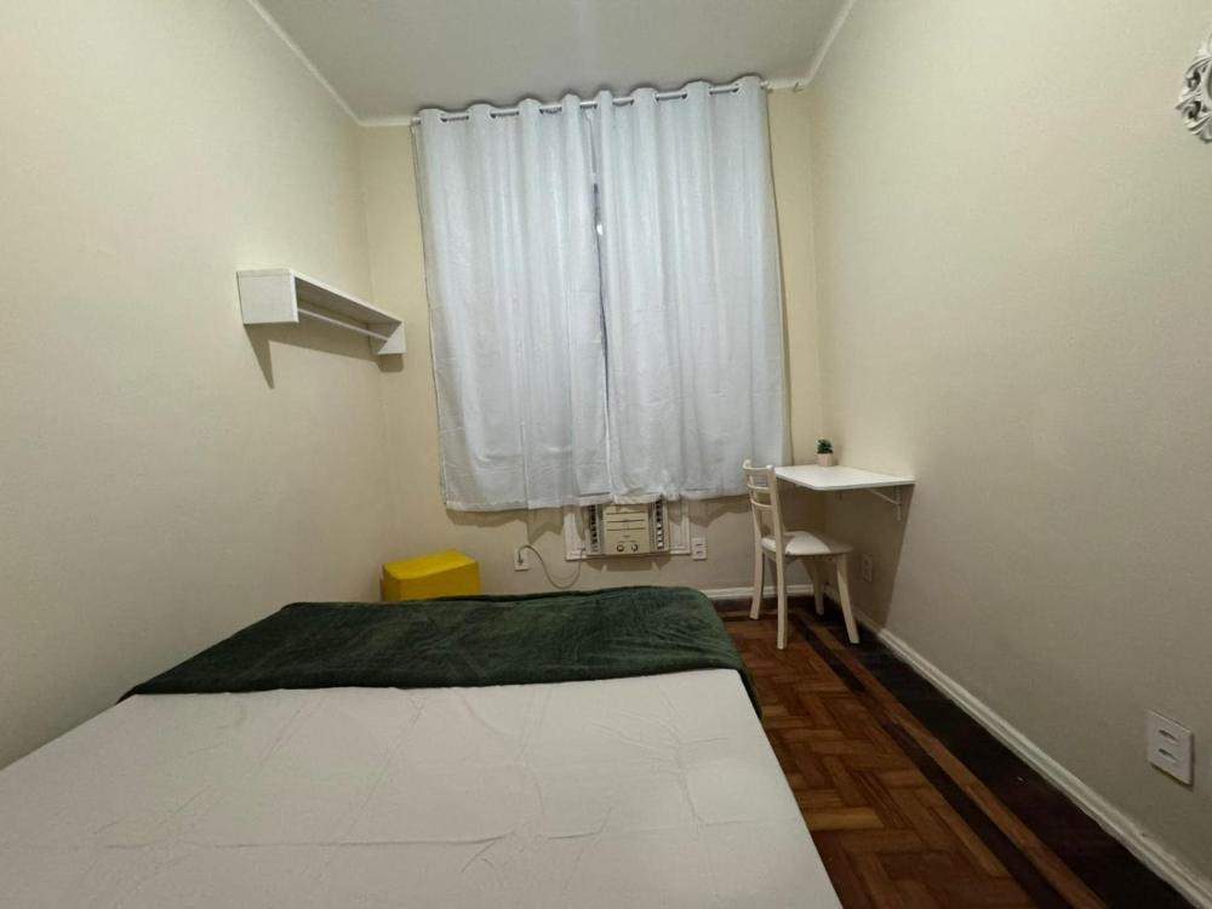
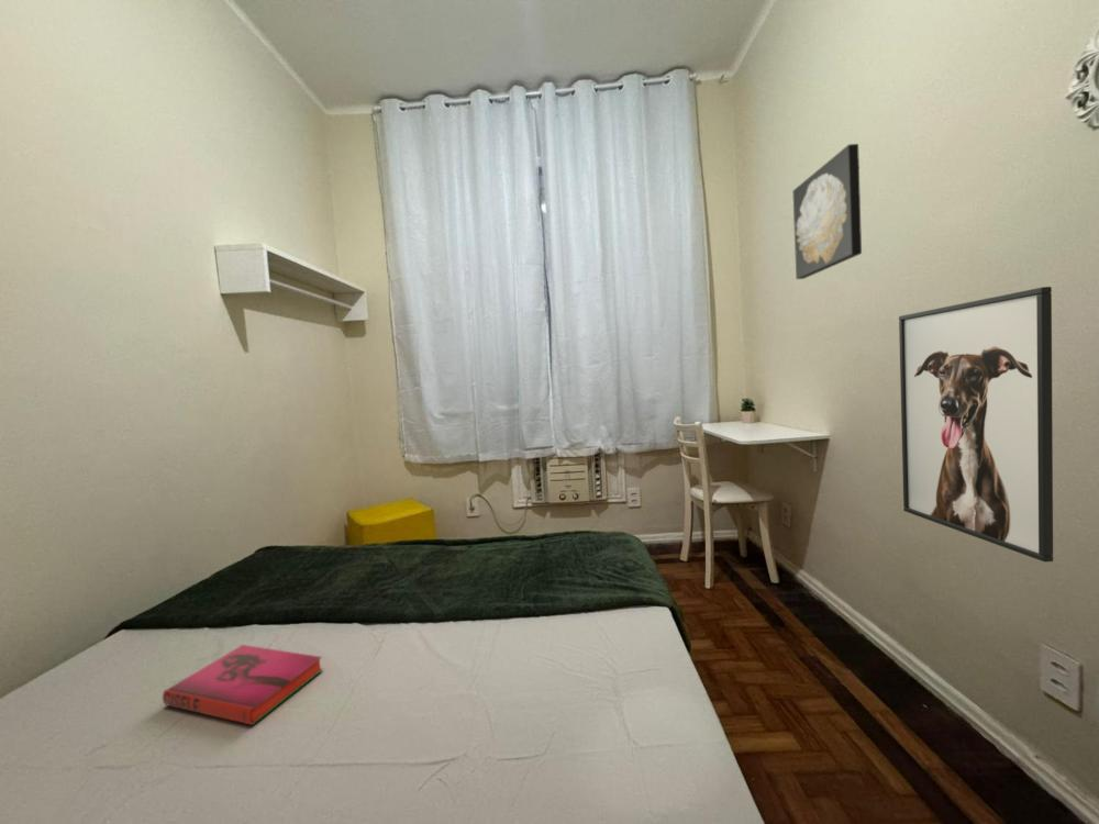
+ hardback book (246, 680)
+ wall art (824, 219)
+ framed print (964, 420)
